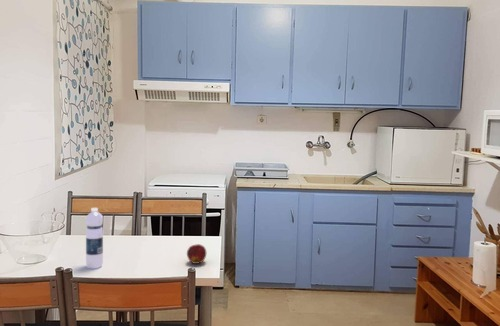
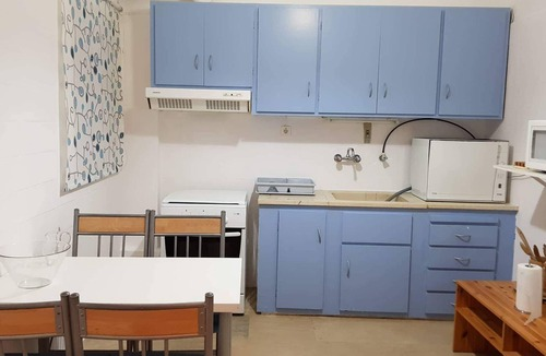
- water bottle (94, 237)
- apple (196, 253)
